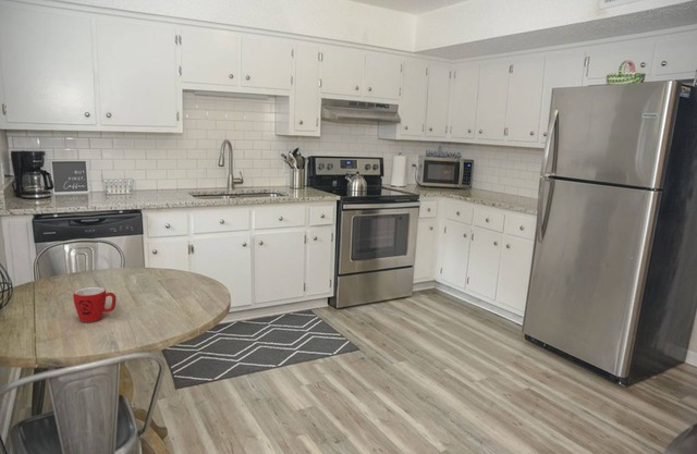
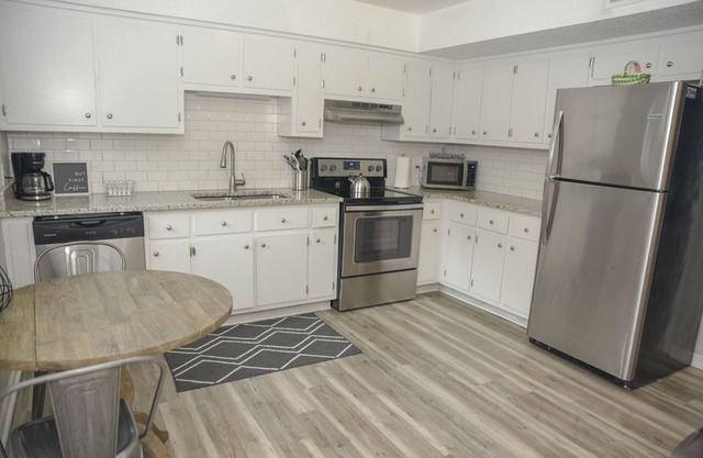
- mug (95, 305)
